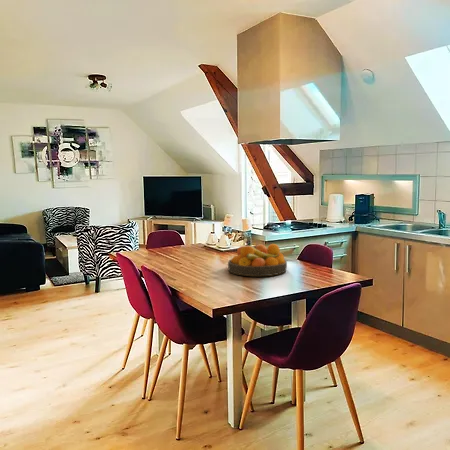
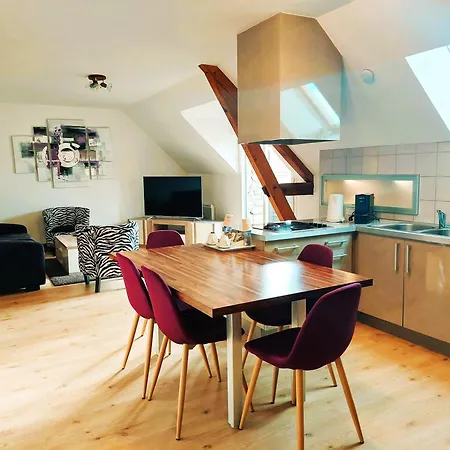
- fruit bowl (257, 257)
